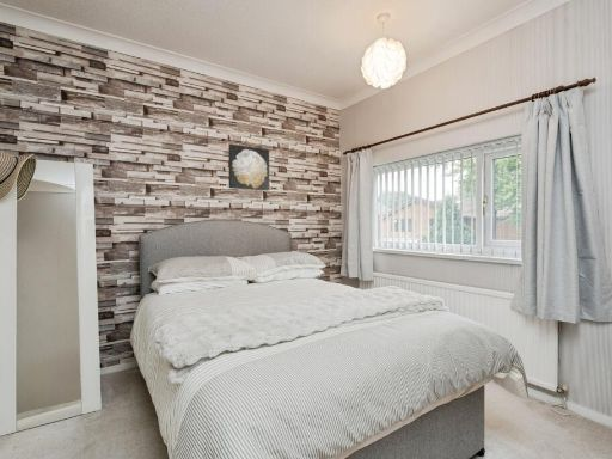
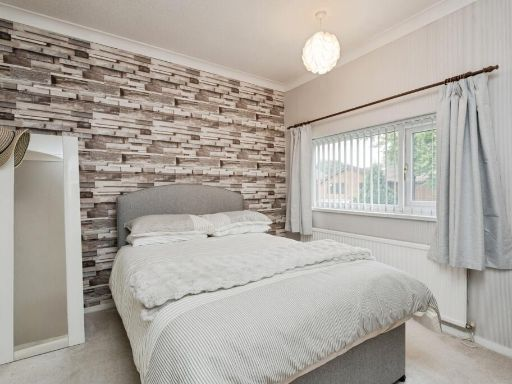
- wall art (249, 167)
